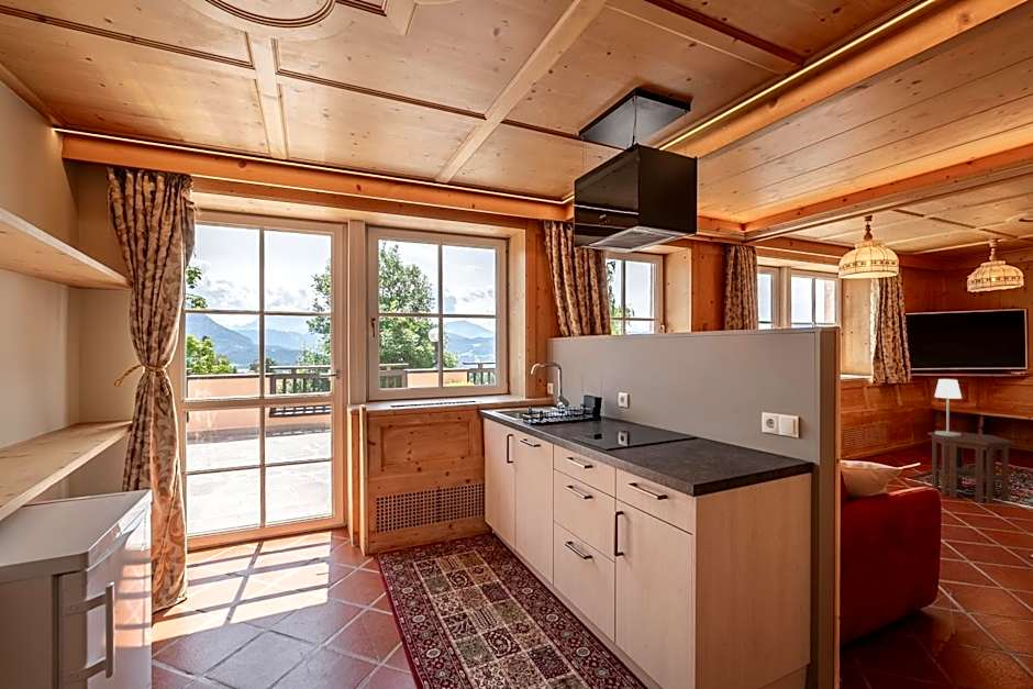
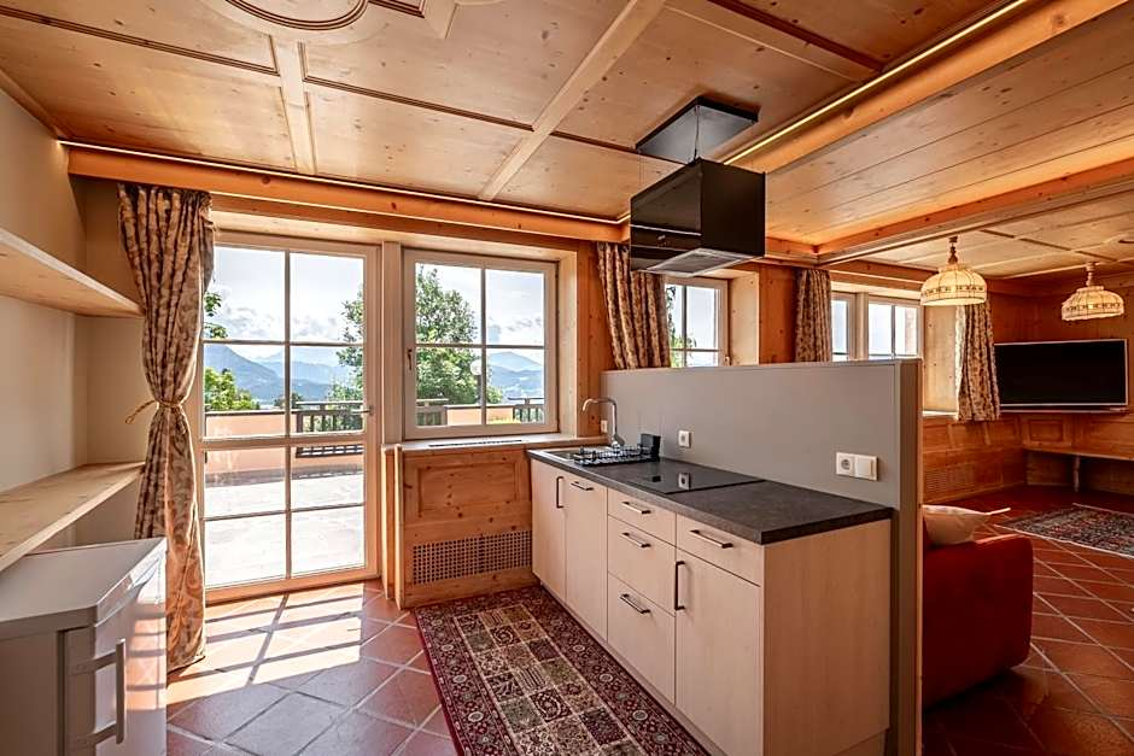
- table lamp (947, 407)
- side table (968, 468)
